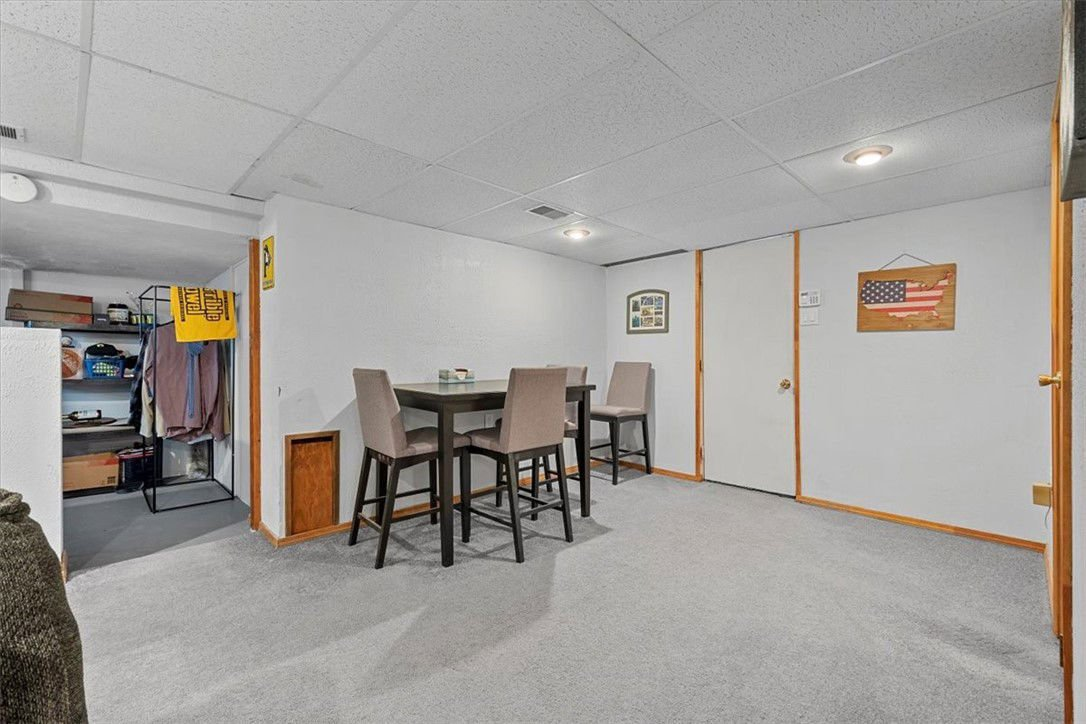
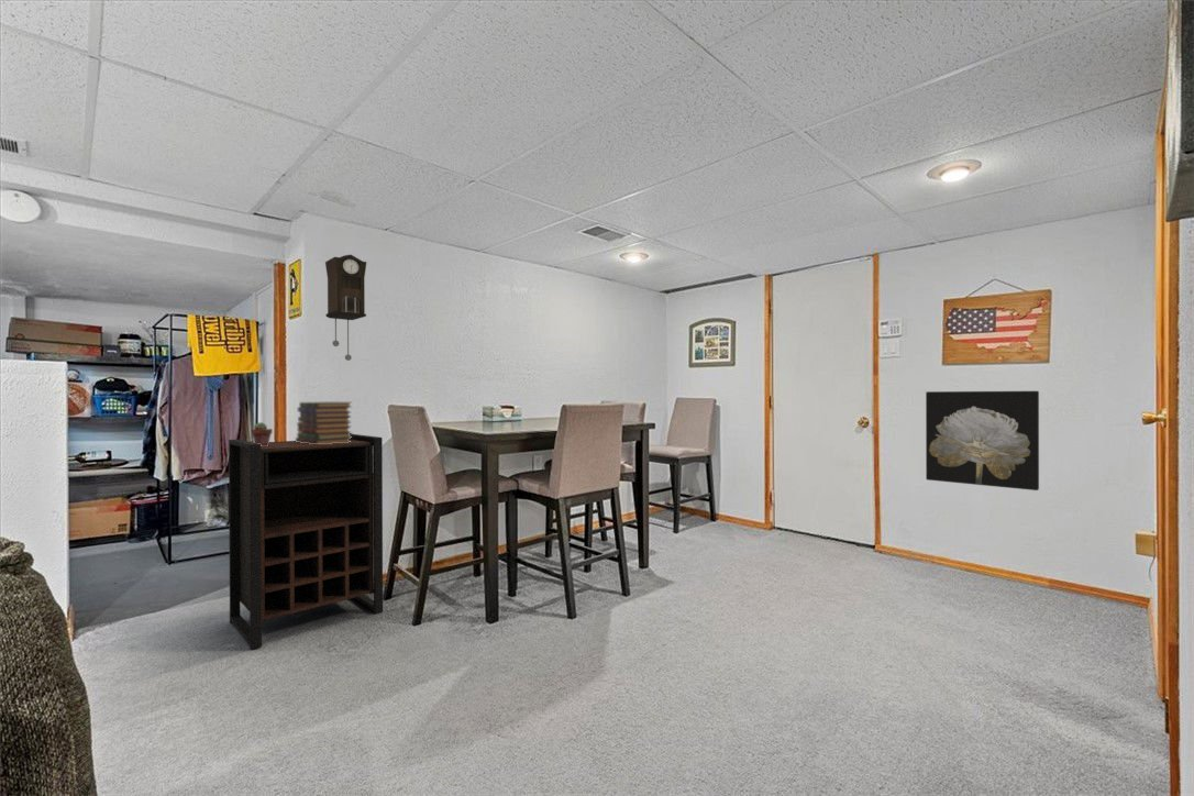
+ potted succulent (262, 433)
+ pendulum clock (345, 308)
+ shelving unit (307, 527)
+ book stack (324, 421)
+ wall art (979, 438)
